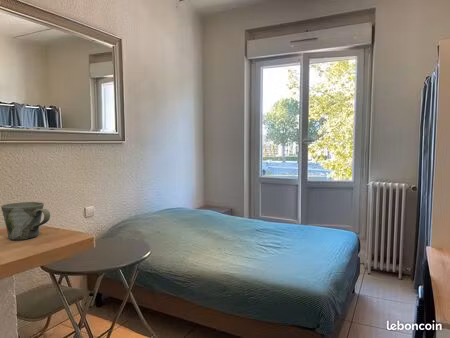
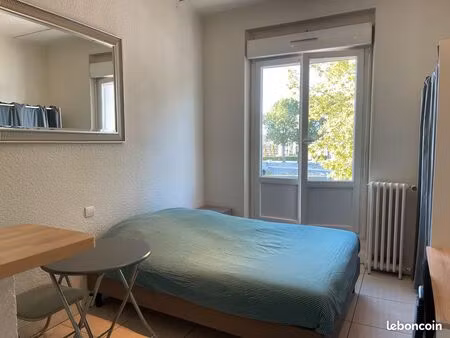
- mug (26, 220)
